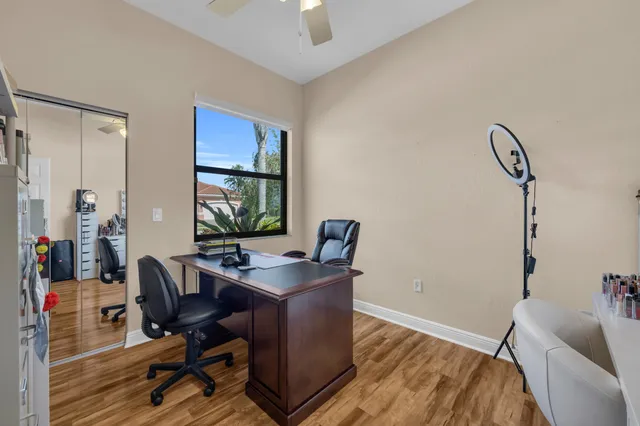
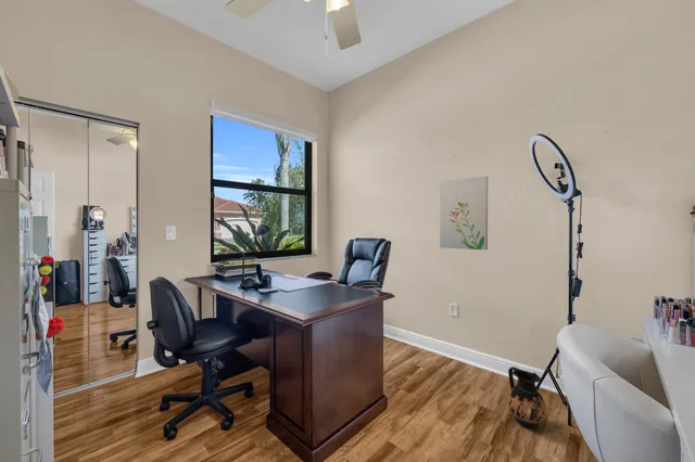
+ ceramic jug (525, 397)
+ wall art (463, 214)
